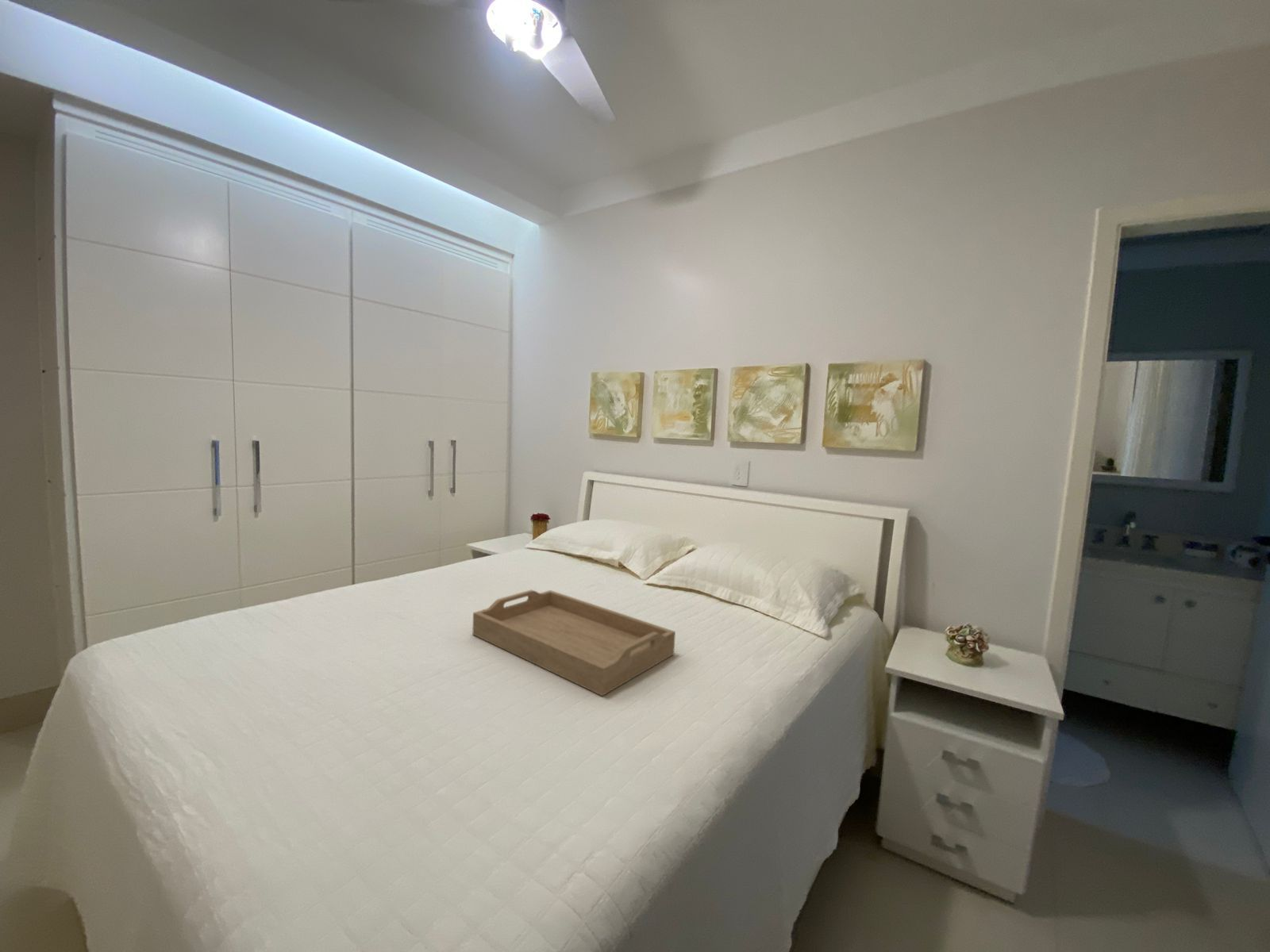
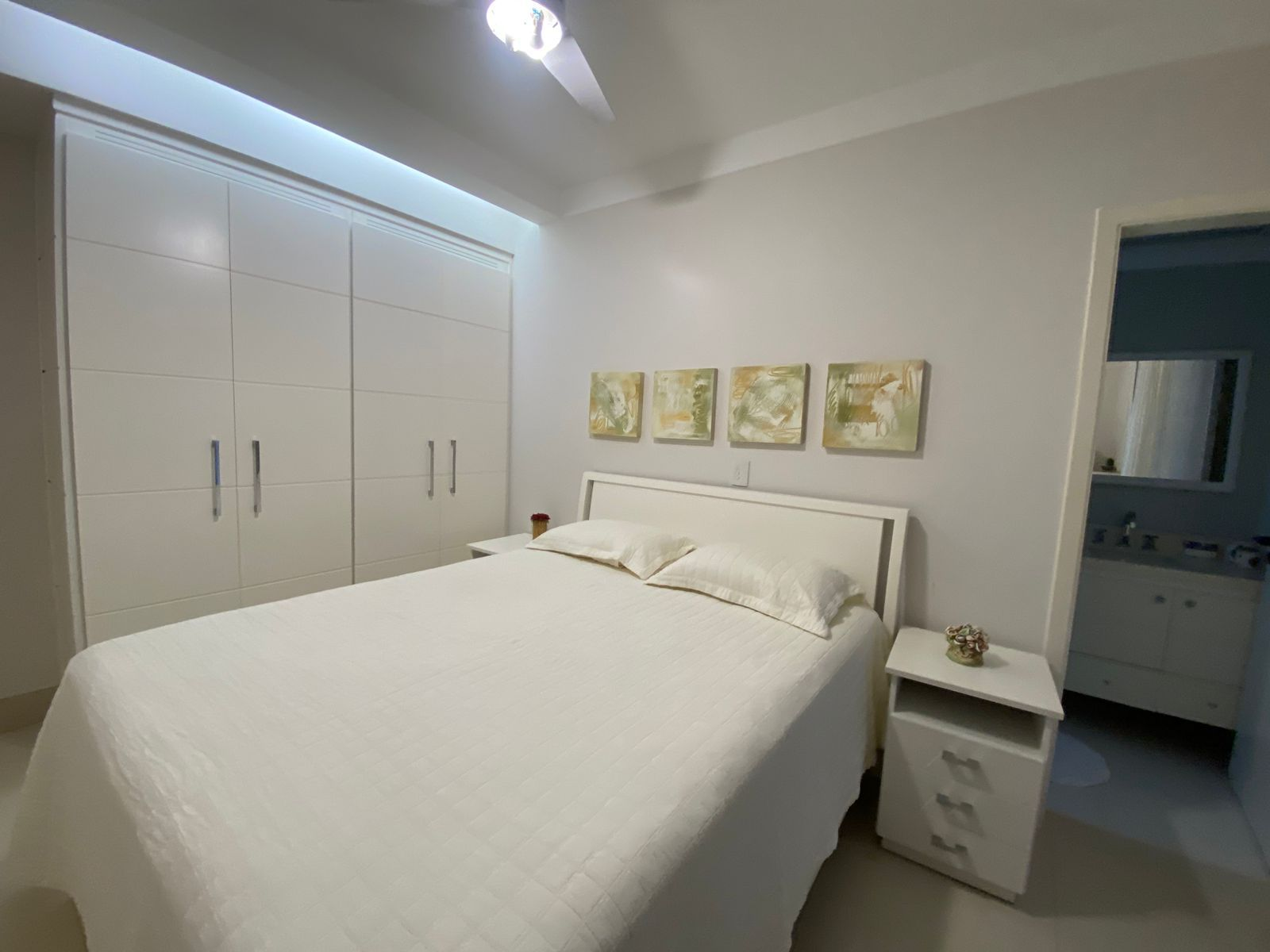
- serving tray (572, 629)
